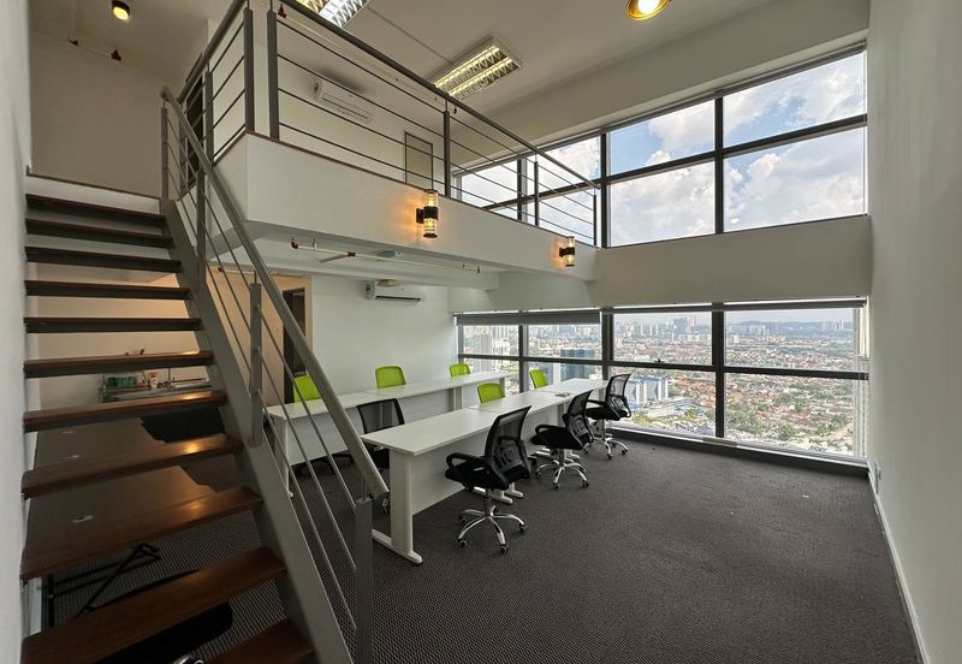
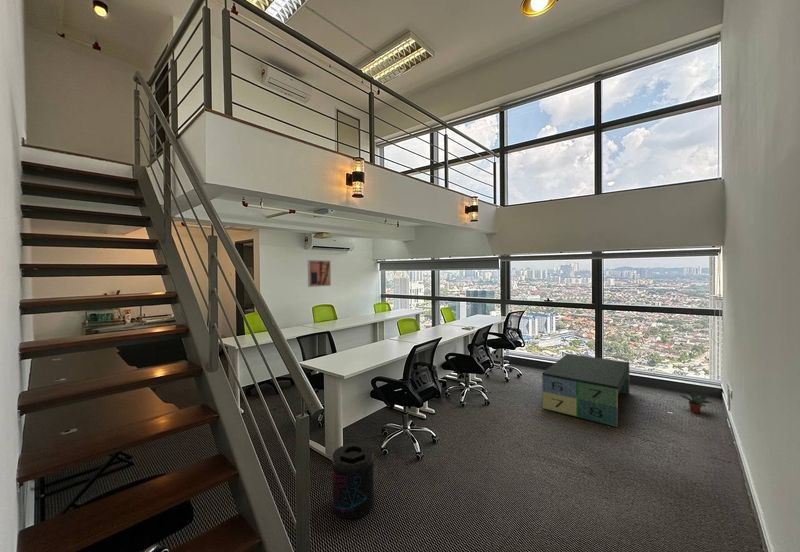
+ potted plant (695, 401)
+ supplement container (353, 477)
+ bench (588, 384)
+ wall art (319, 273)
